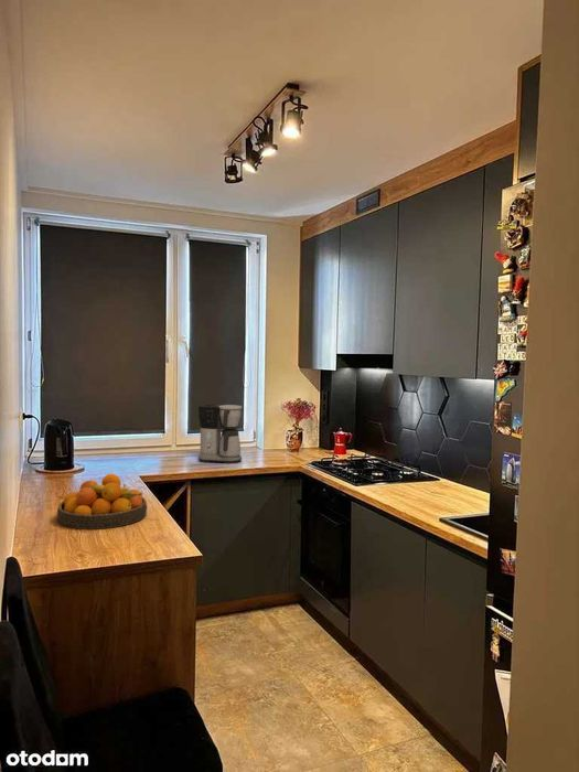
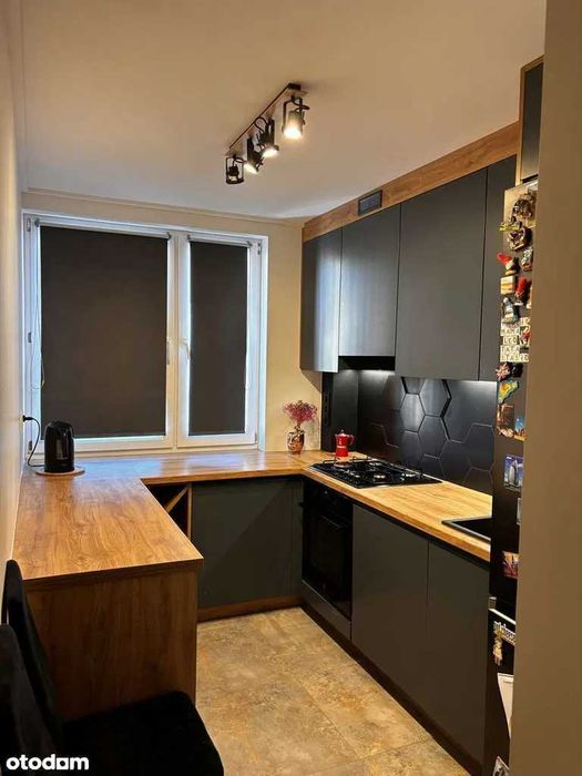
- fruit bowl (103, 497)
- coffee maker (218, 432)
